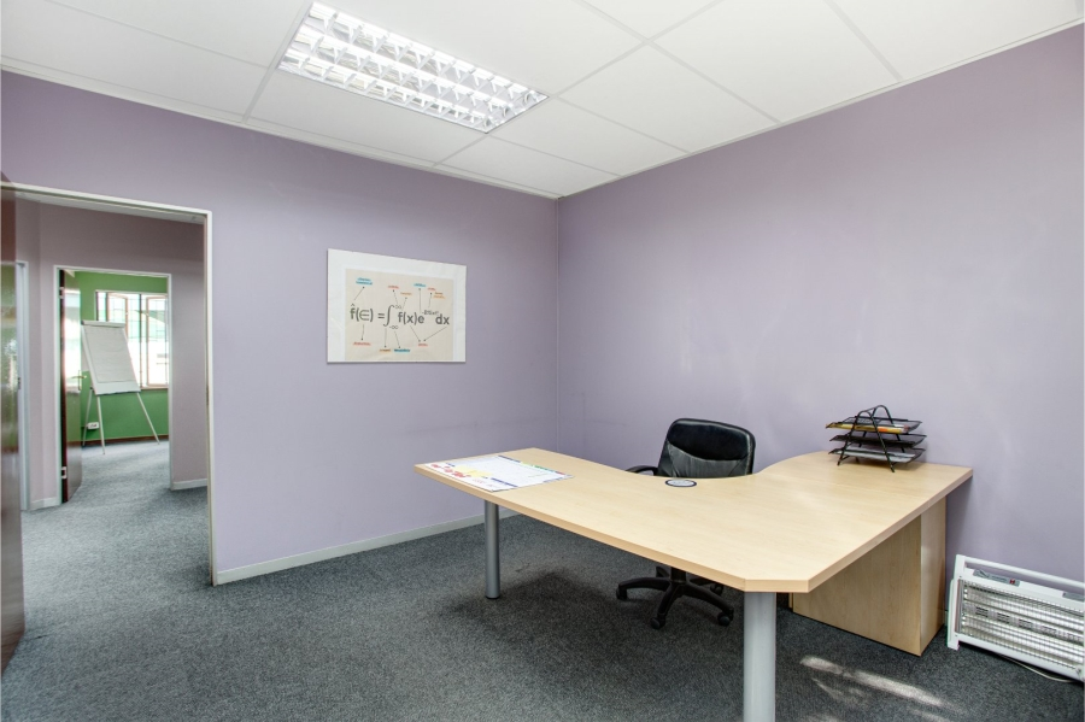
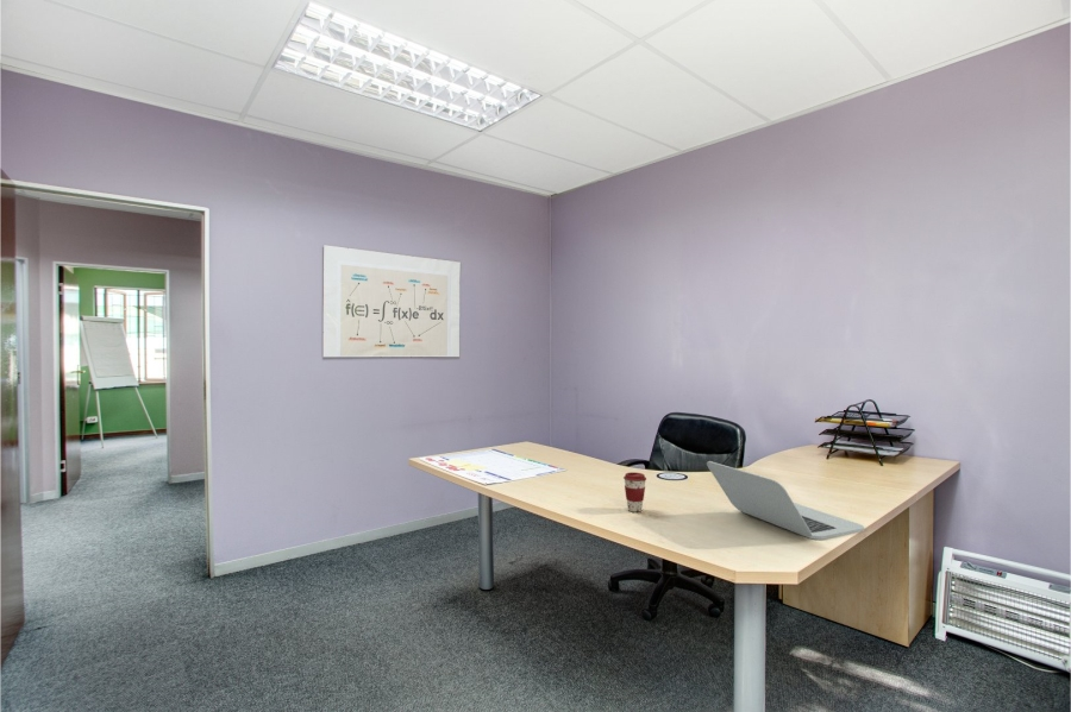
+ laptop (782, 493)
+ coffee cup (634, 491)
